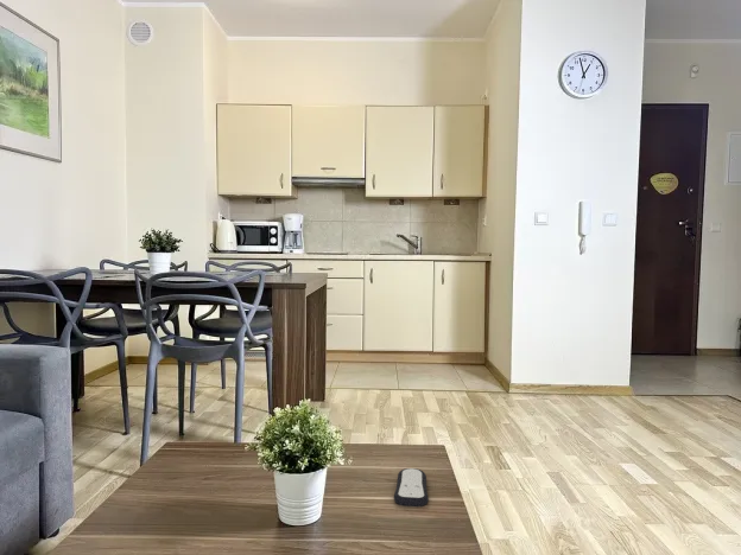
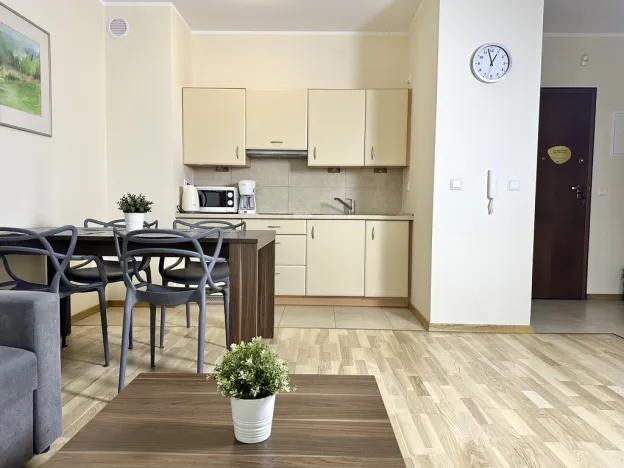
- remote control (411, 485)
